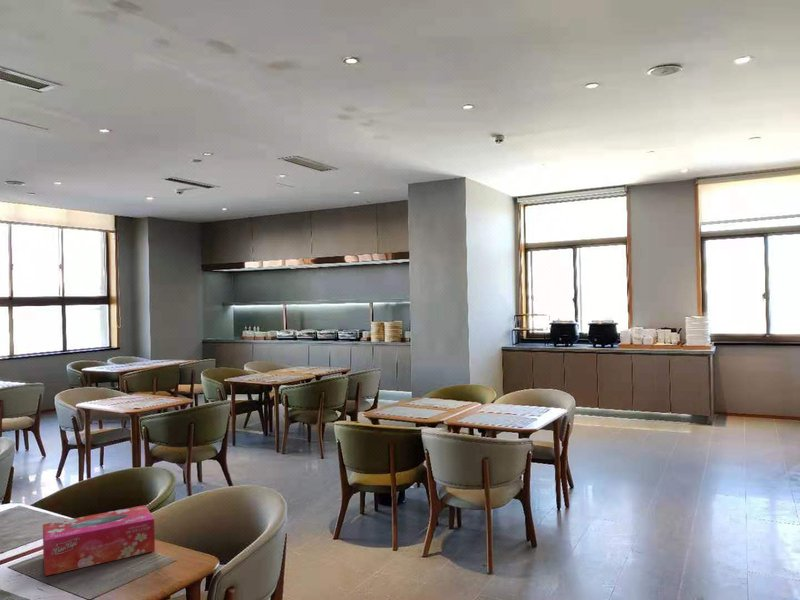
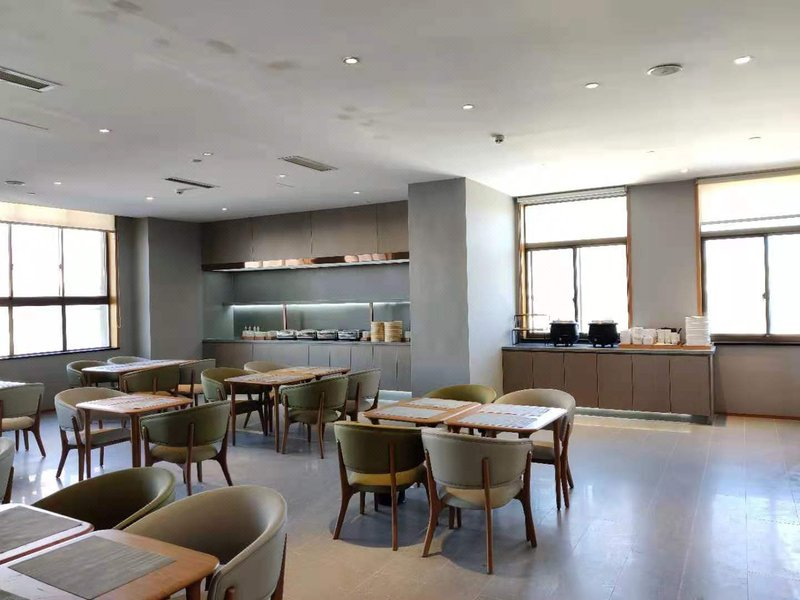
- tissue box (99, 537)
